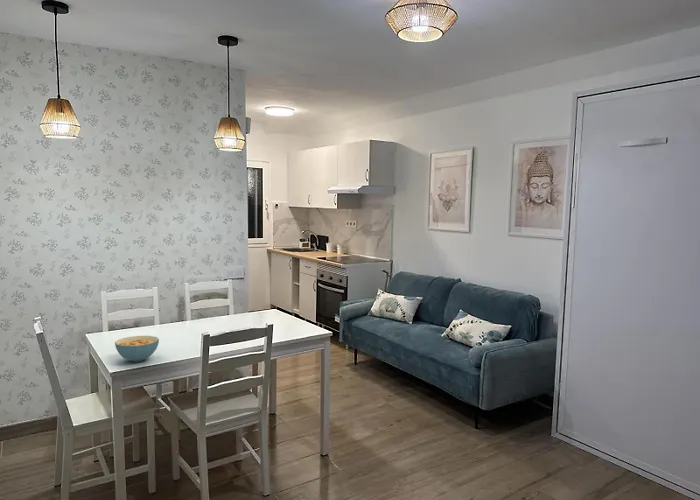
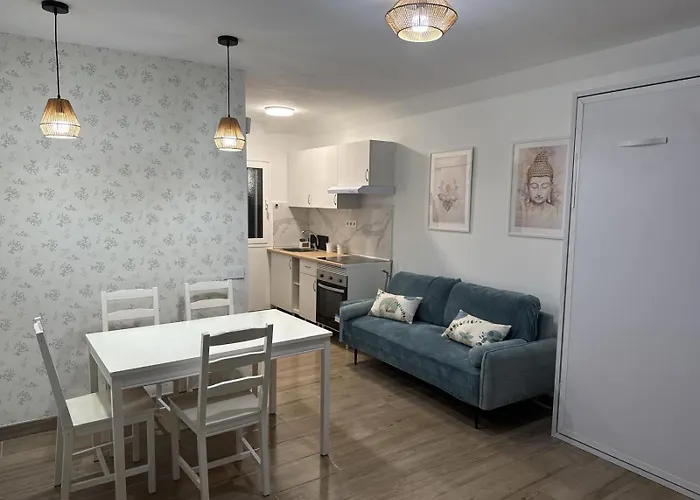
- cereal bowl (137, 350)
